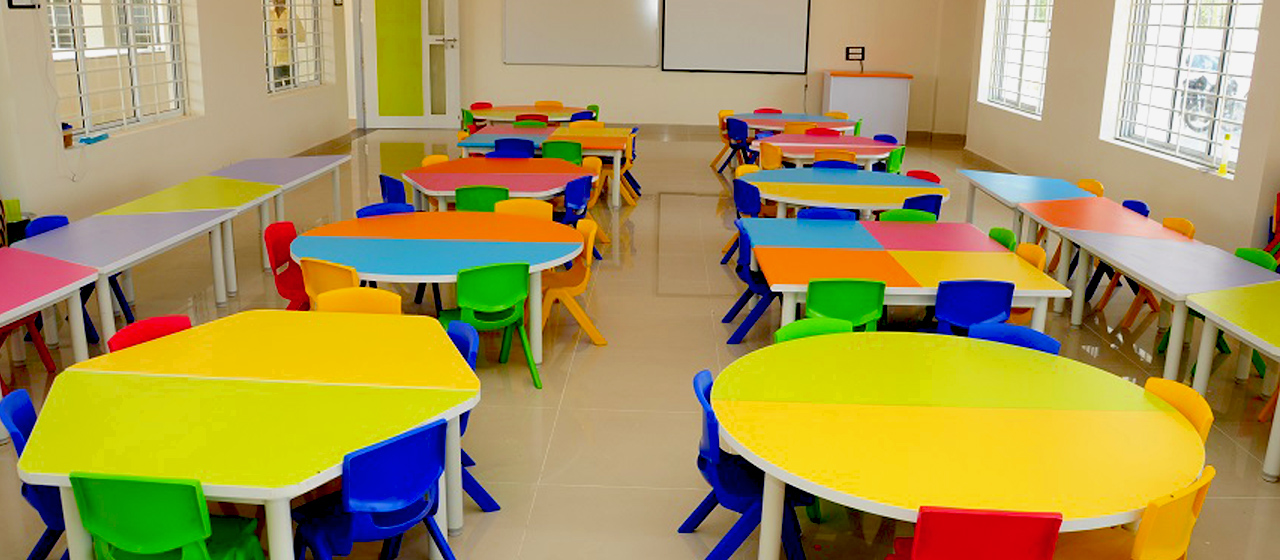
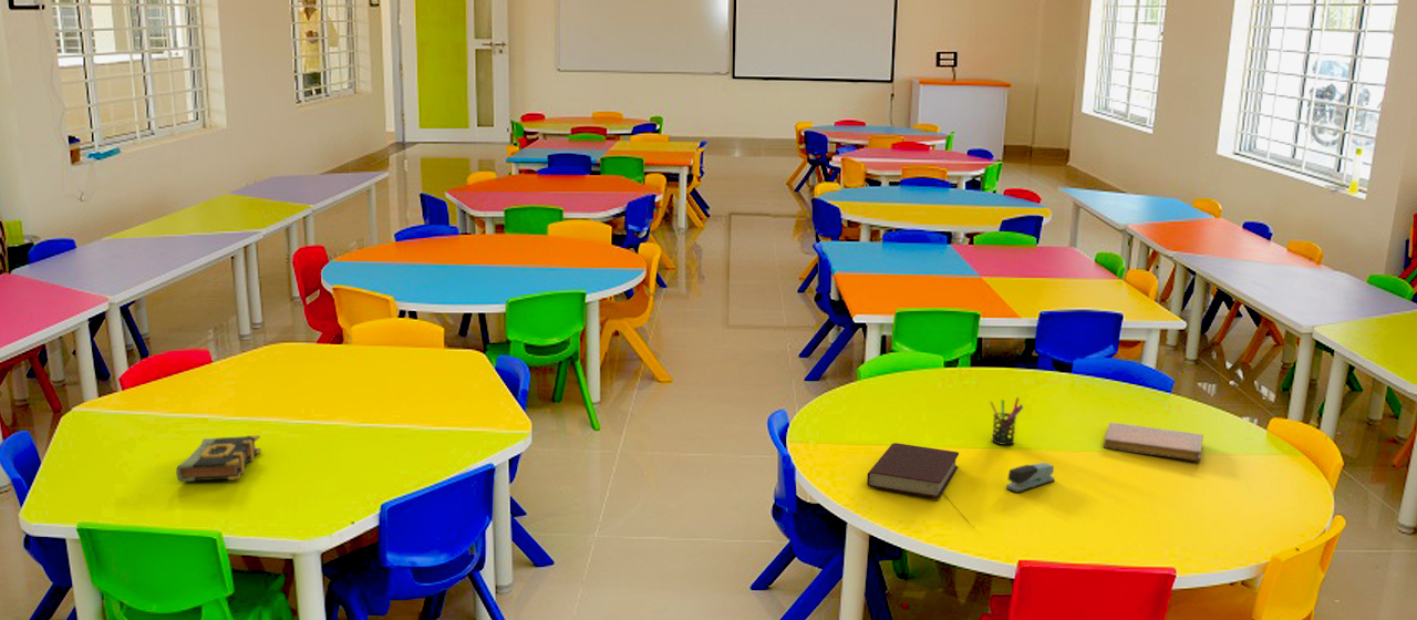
+ book (221, 454)
+ stapler (1031, 474)
+ pen holder (1004, 418)
+ book (913, 468)
+ notebook (1152, 440)
